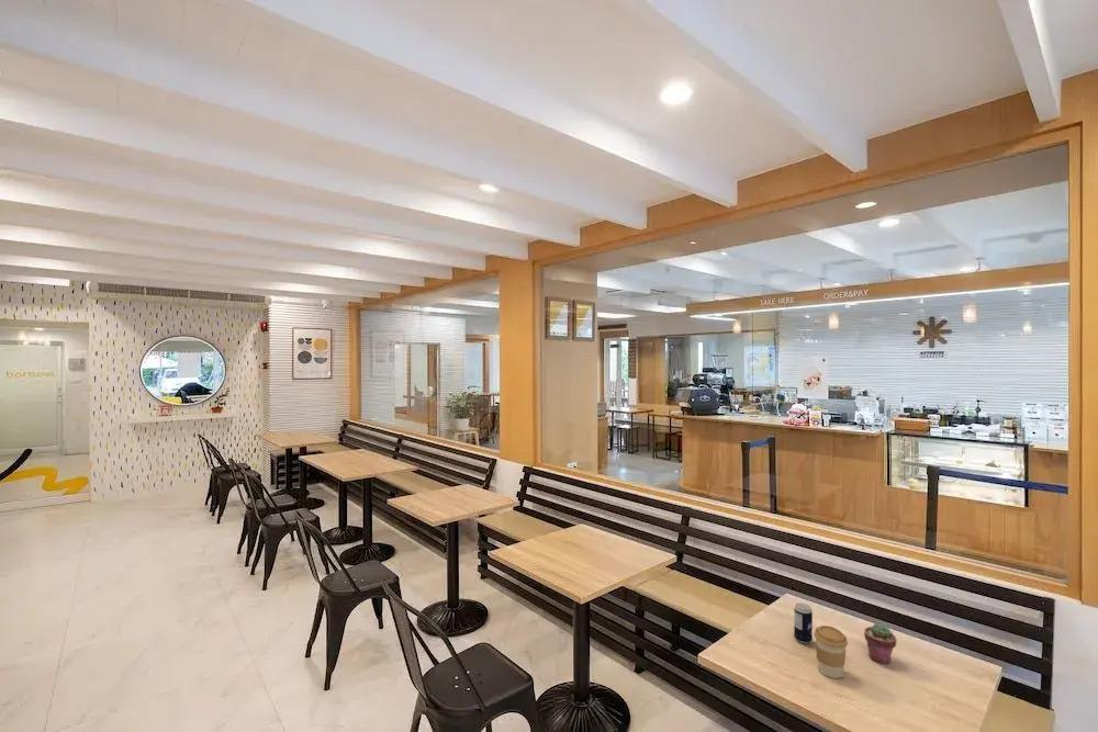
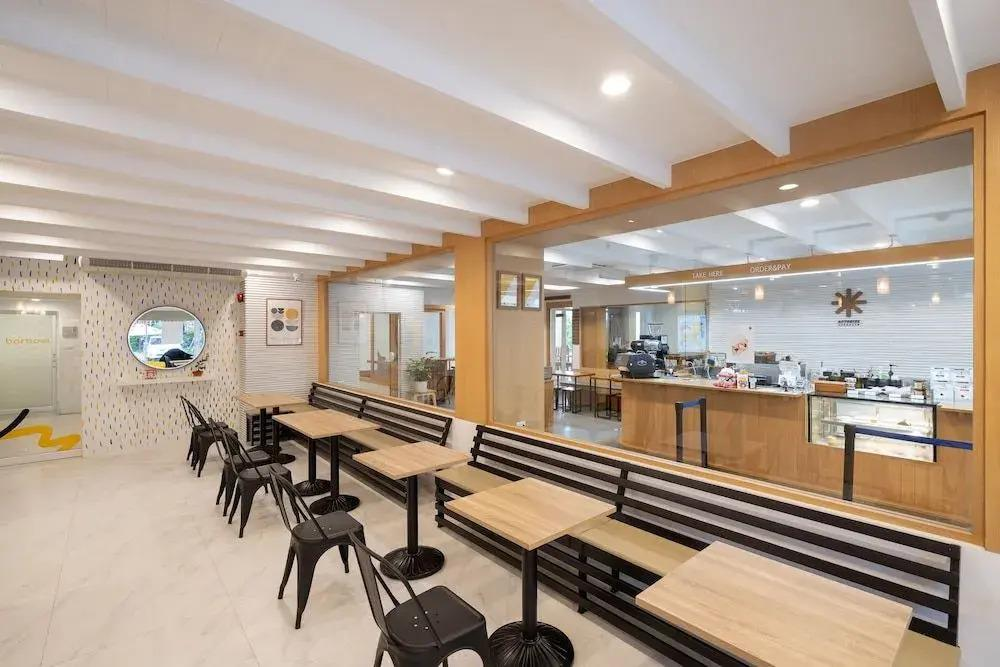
- coffee cup (830, 651)
- beverage can (803, 622)
- potted succulent (879, 641)
